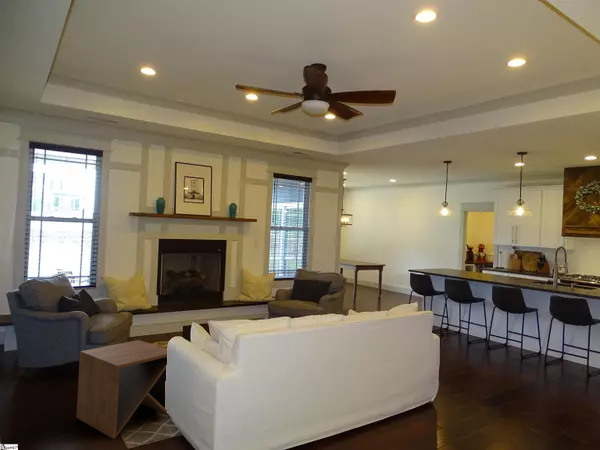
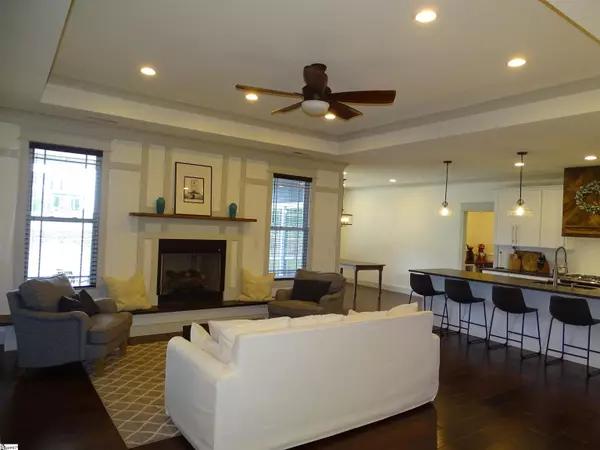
- side table (127, 384)
